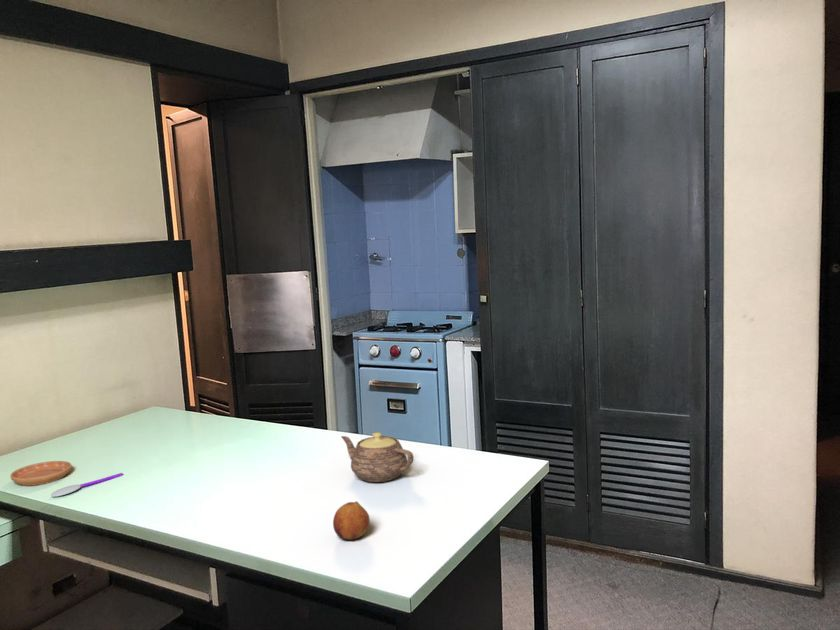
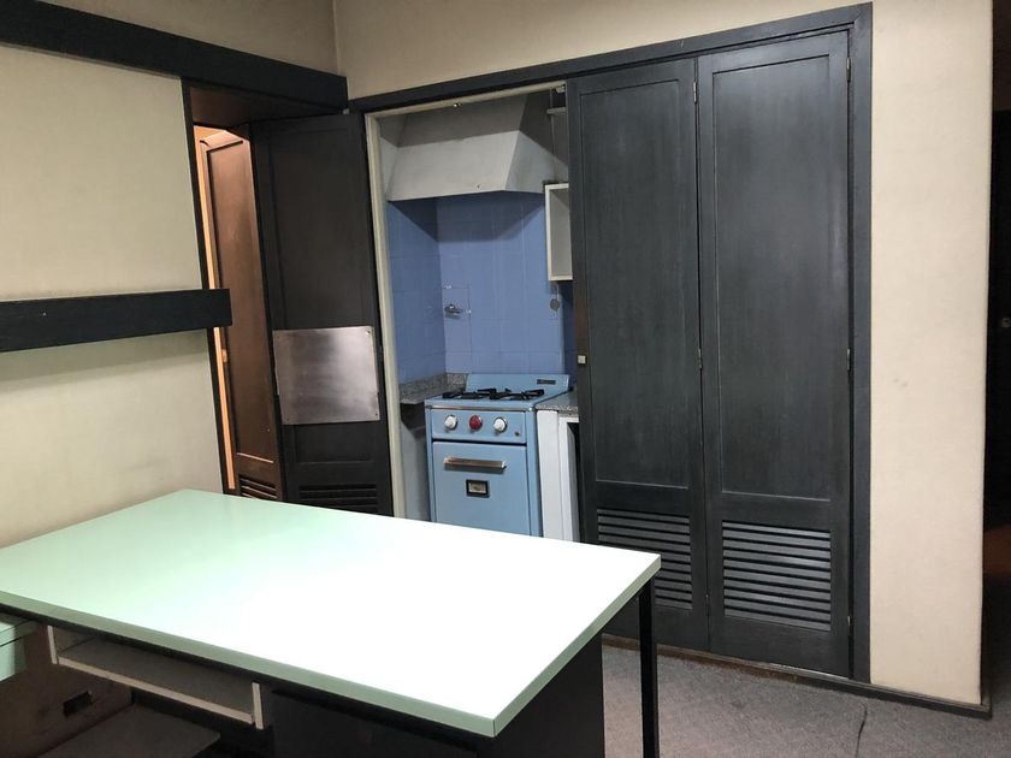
- spoon (88, 483)
- fruit (351, 519)
- saucer (41, 473)
- teapot (376, 454)
